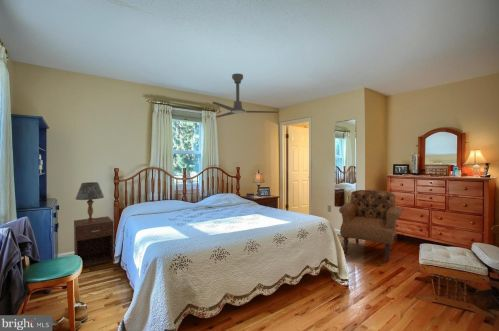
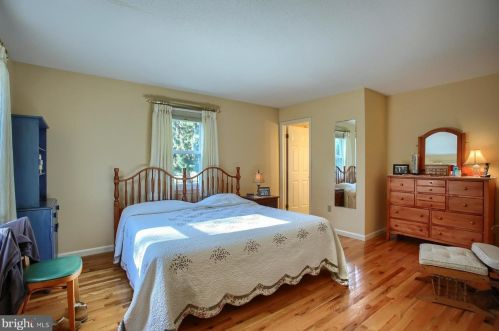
- table lamp (90, 202)
- nightstand (93, 240)
- ceiling fan (238, 93)
- armchair (369, 221)
